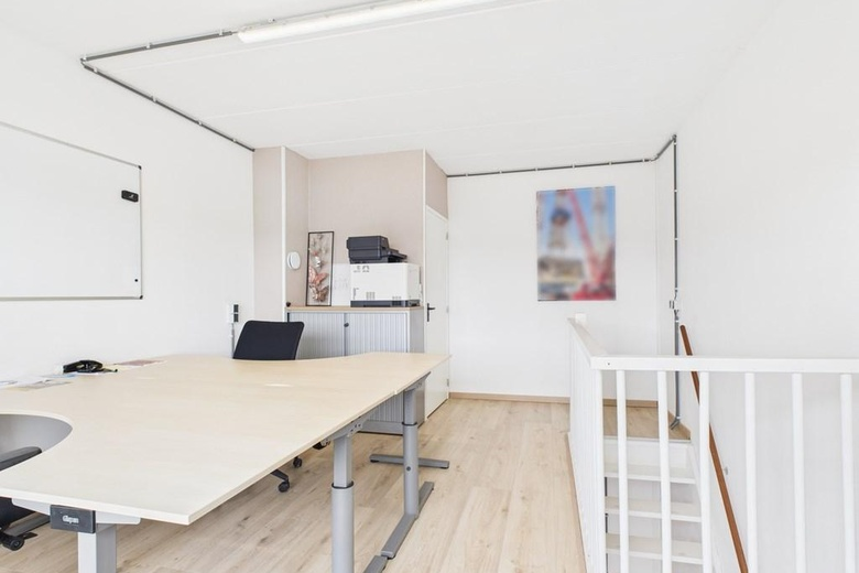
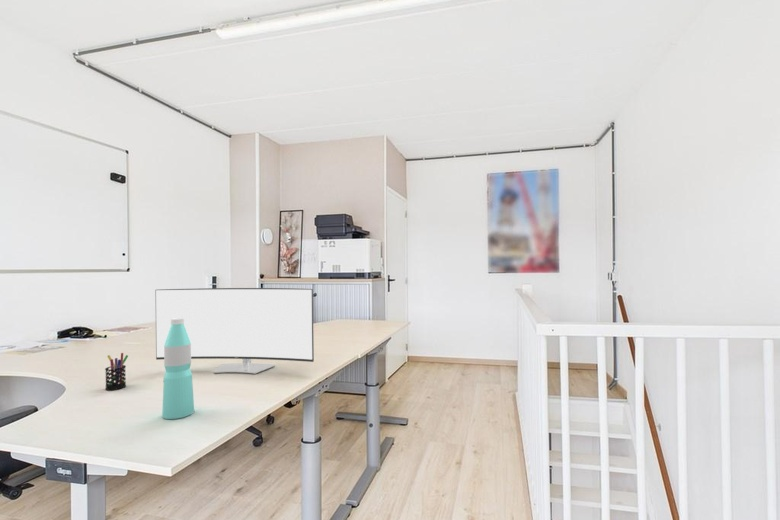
+ monitor (242, 328)
+ water bottle (177, 366)
+ pen holder (118, 369)
